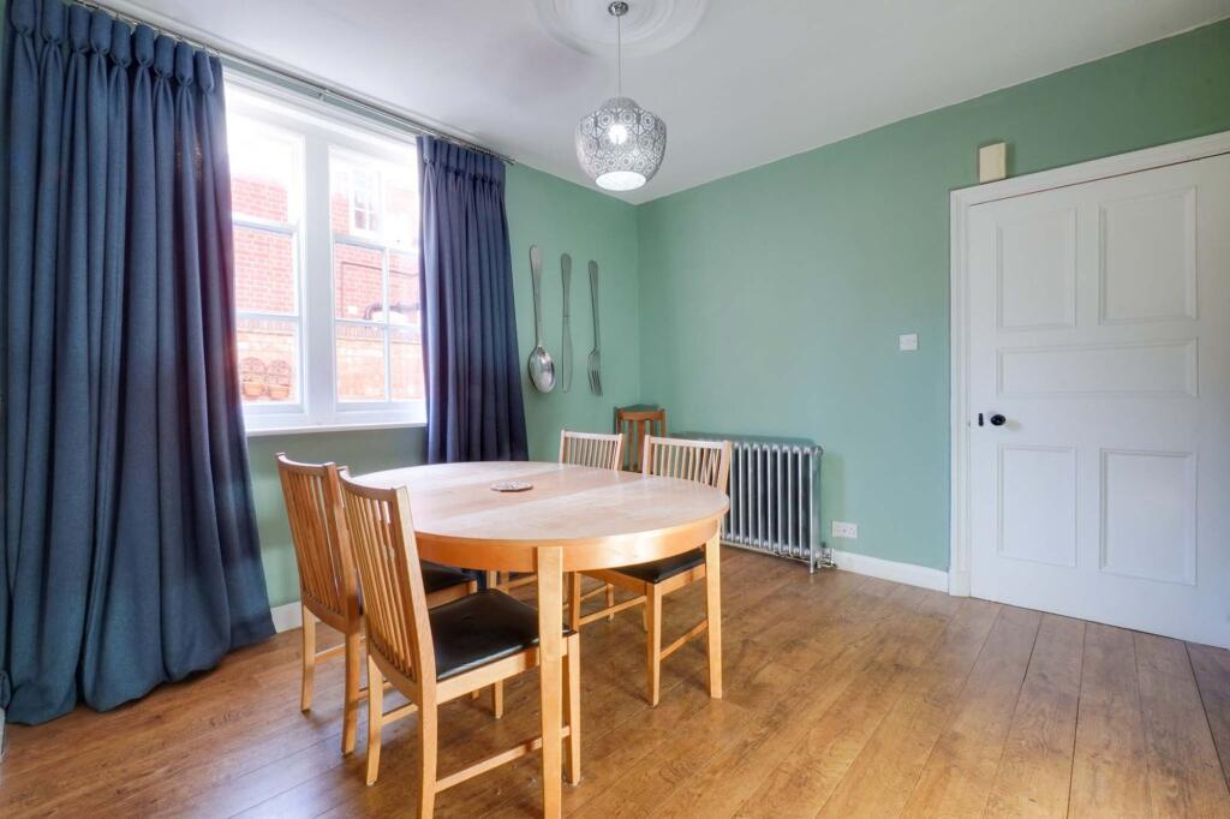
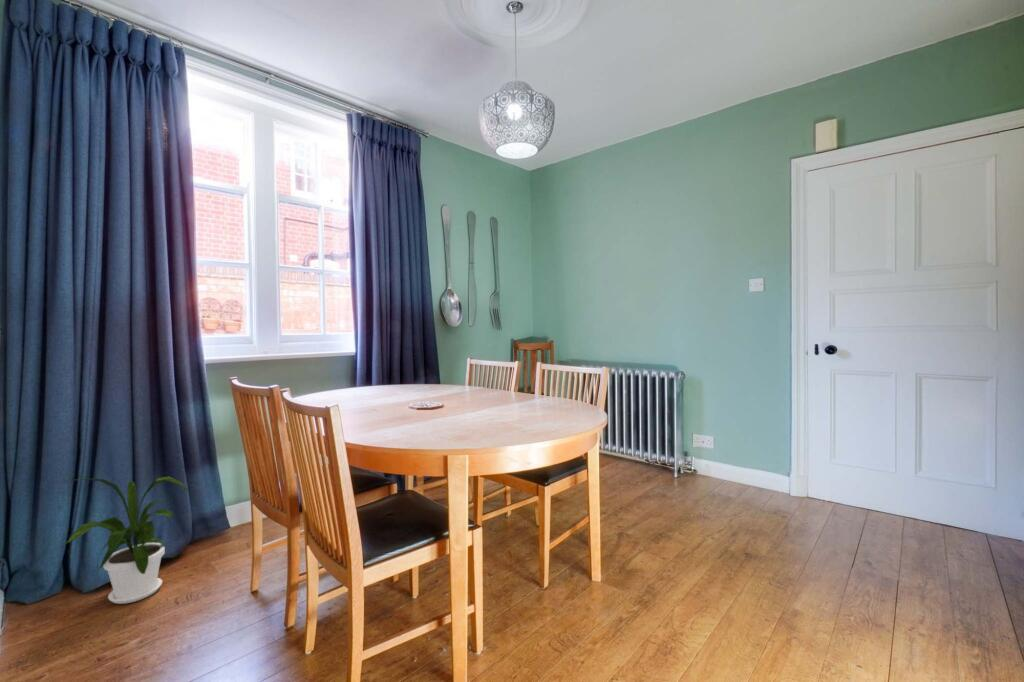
+ house plant (130, 533)
